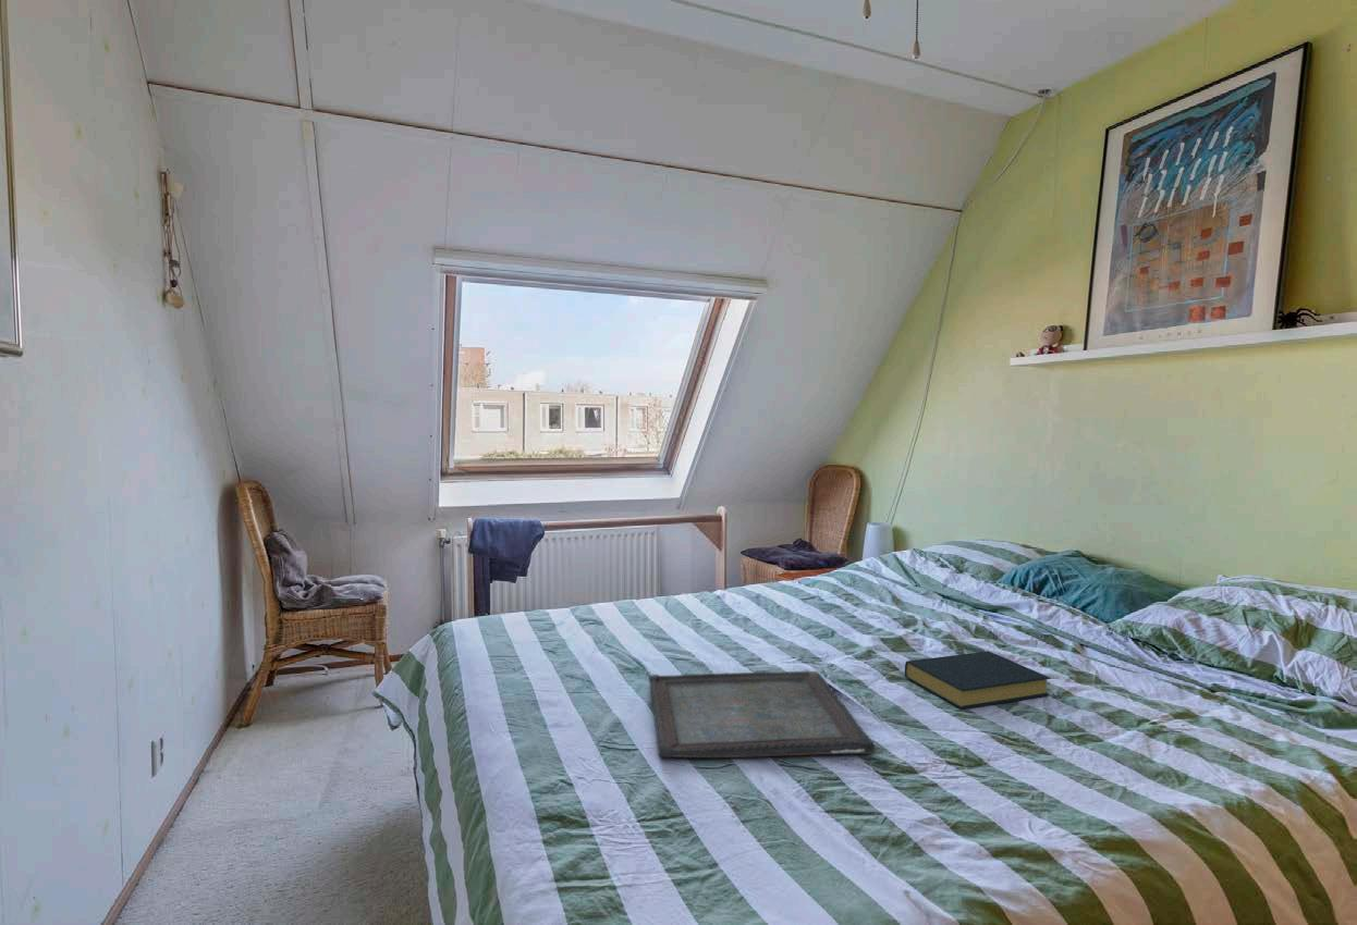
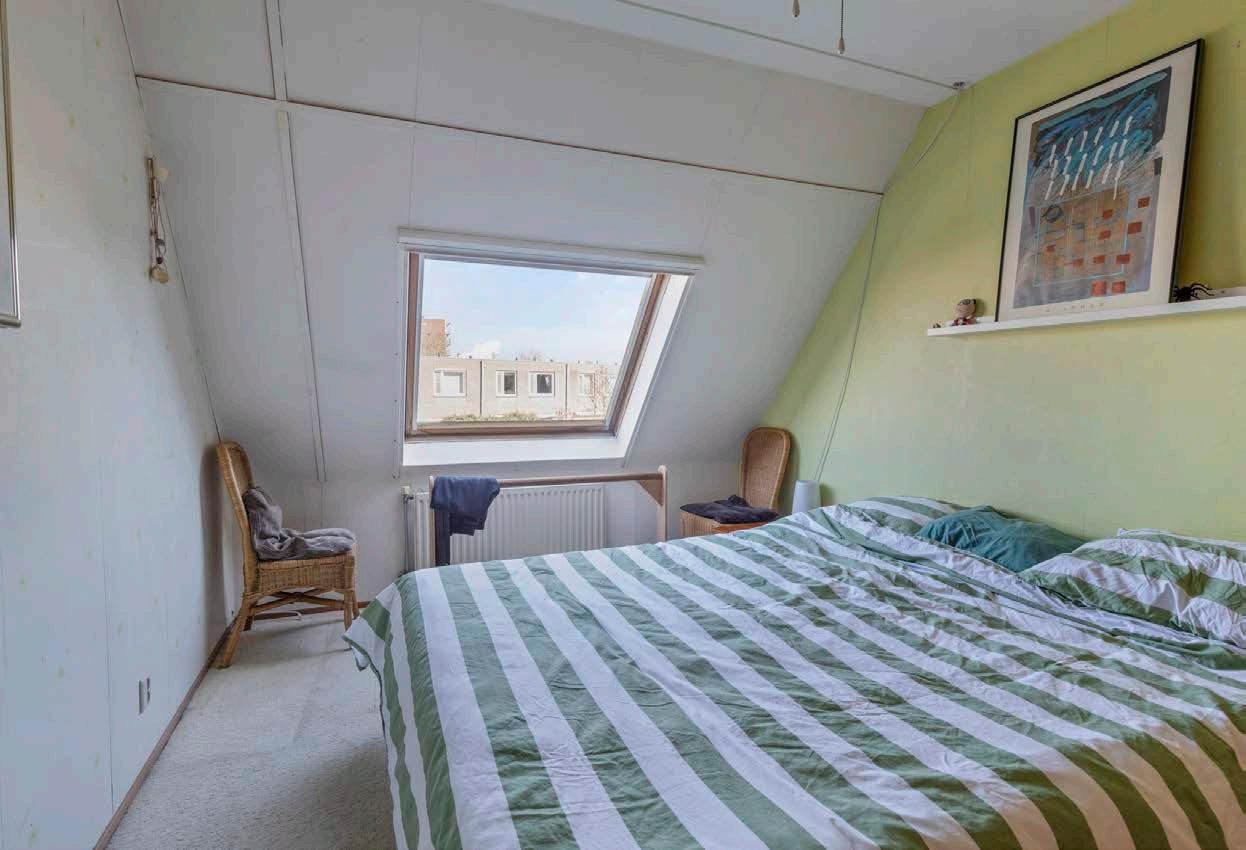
- serving tray (749, 708)
- hardback book (975, 677)
